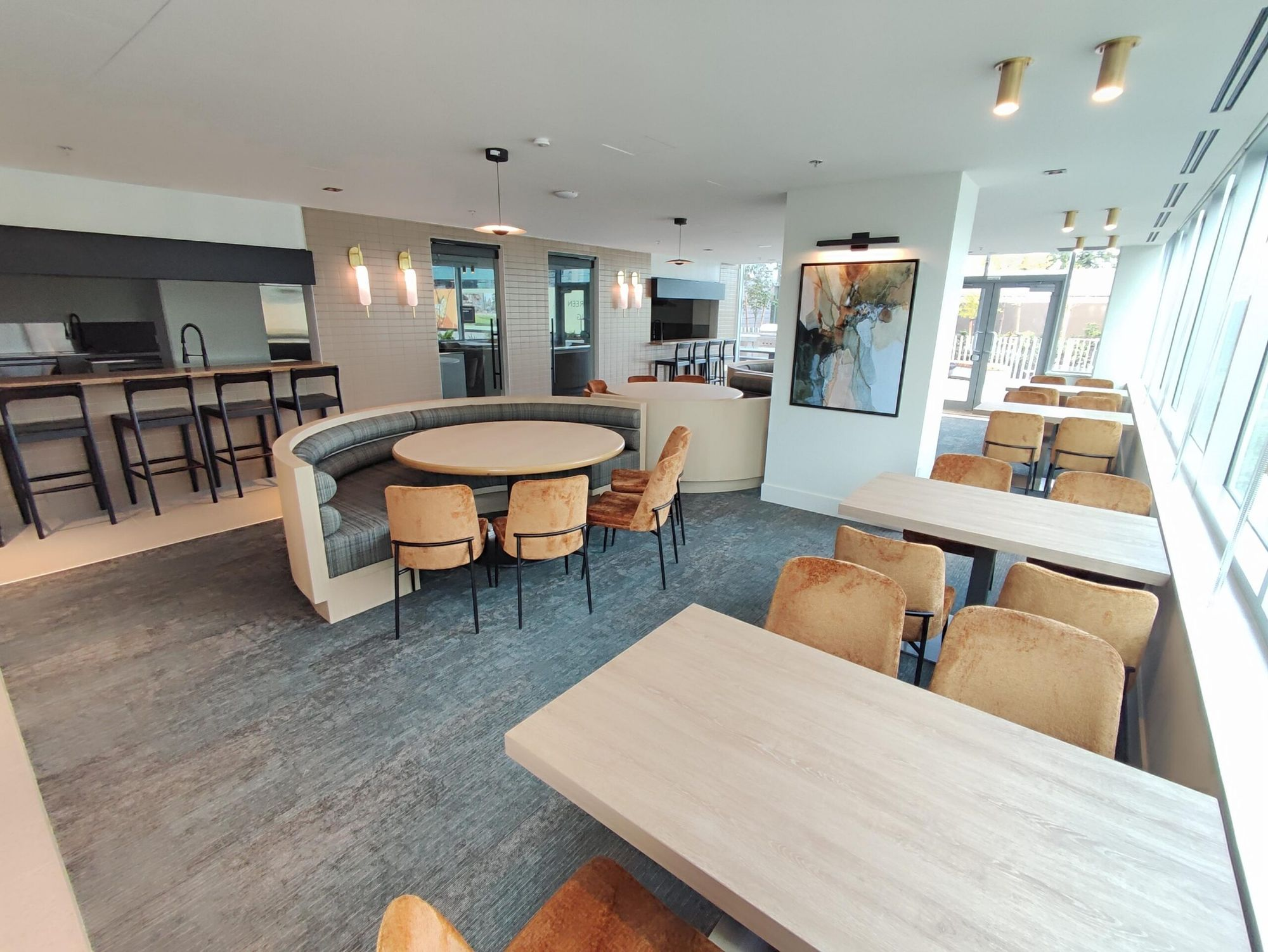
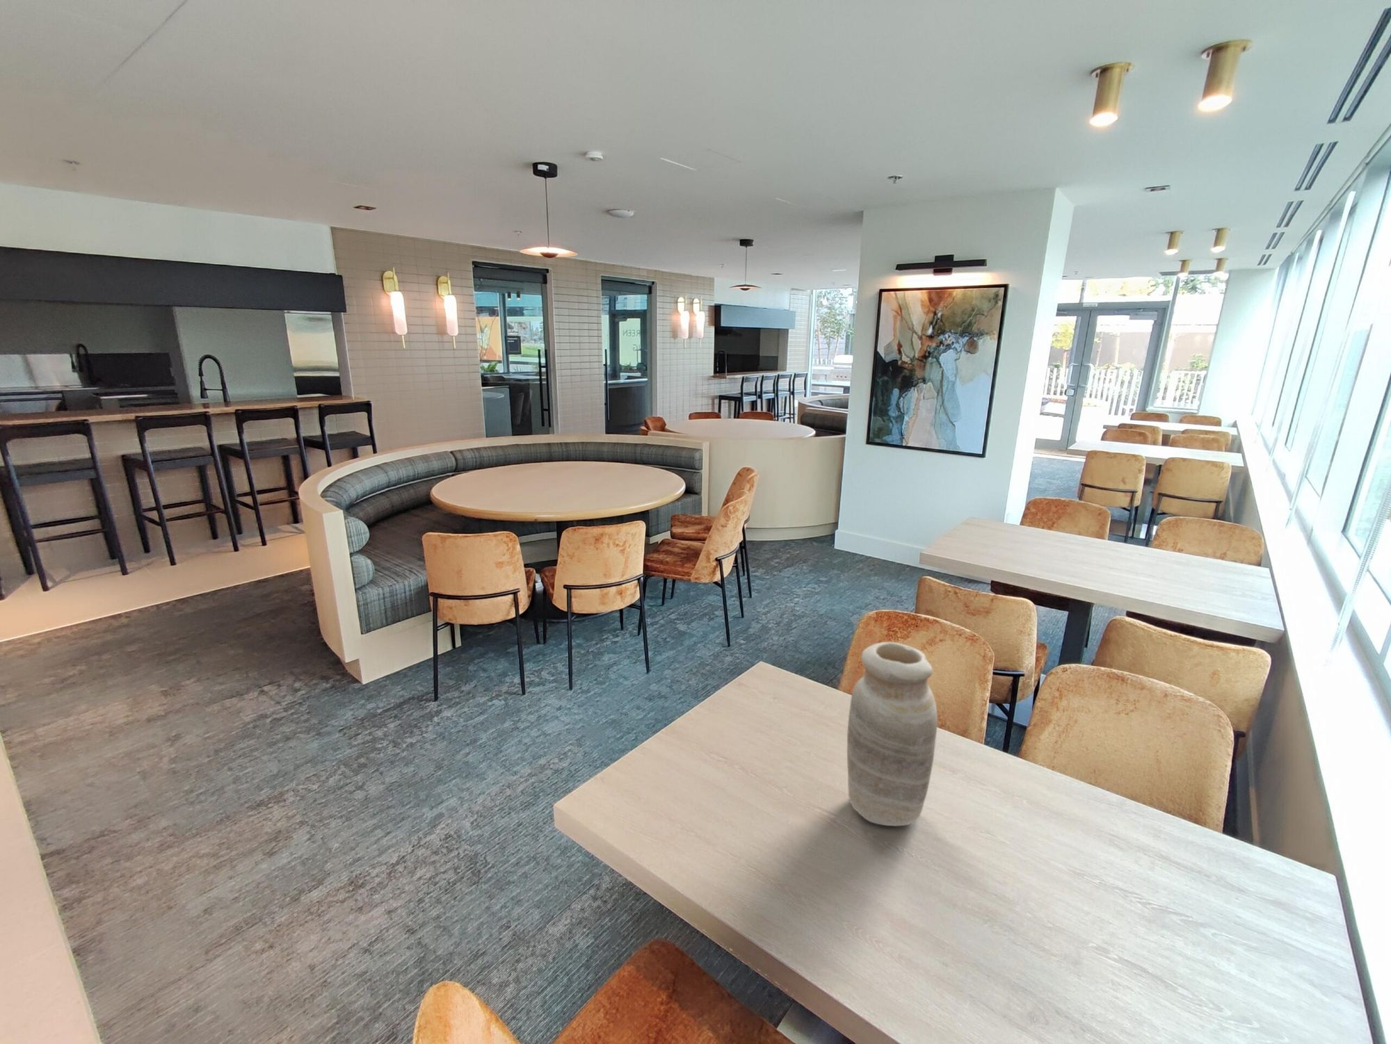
+ vase (891, 734)
